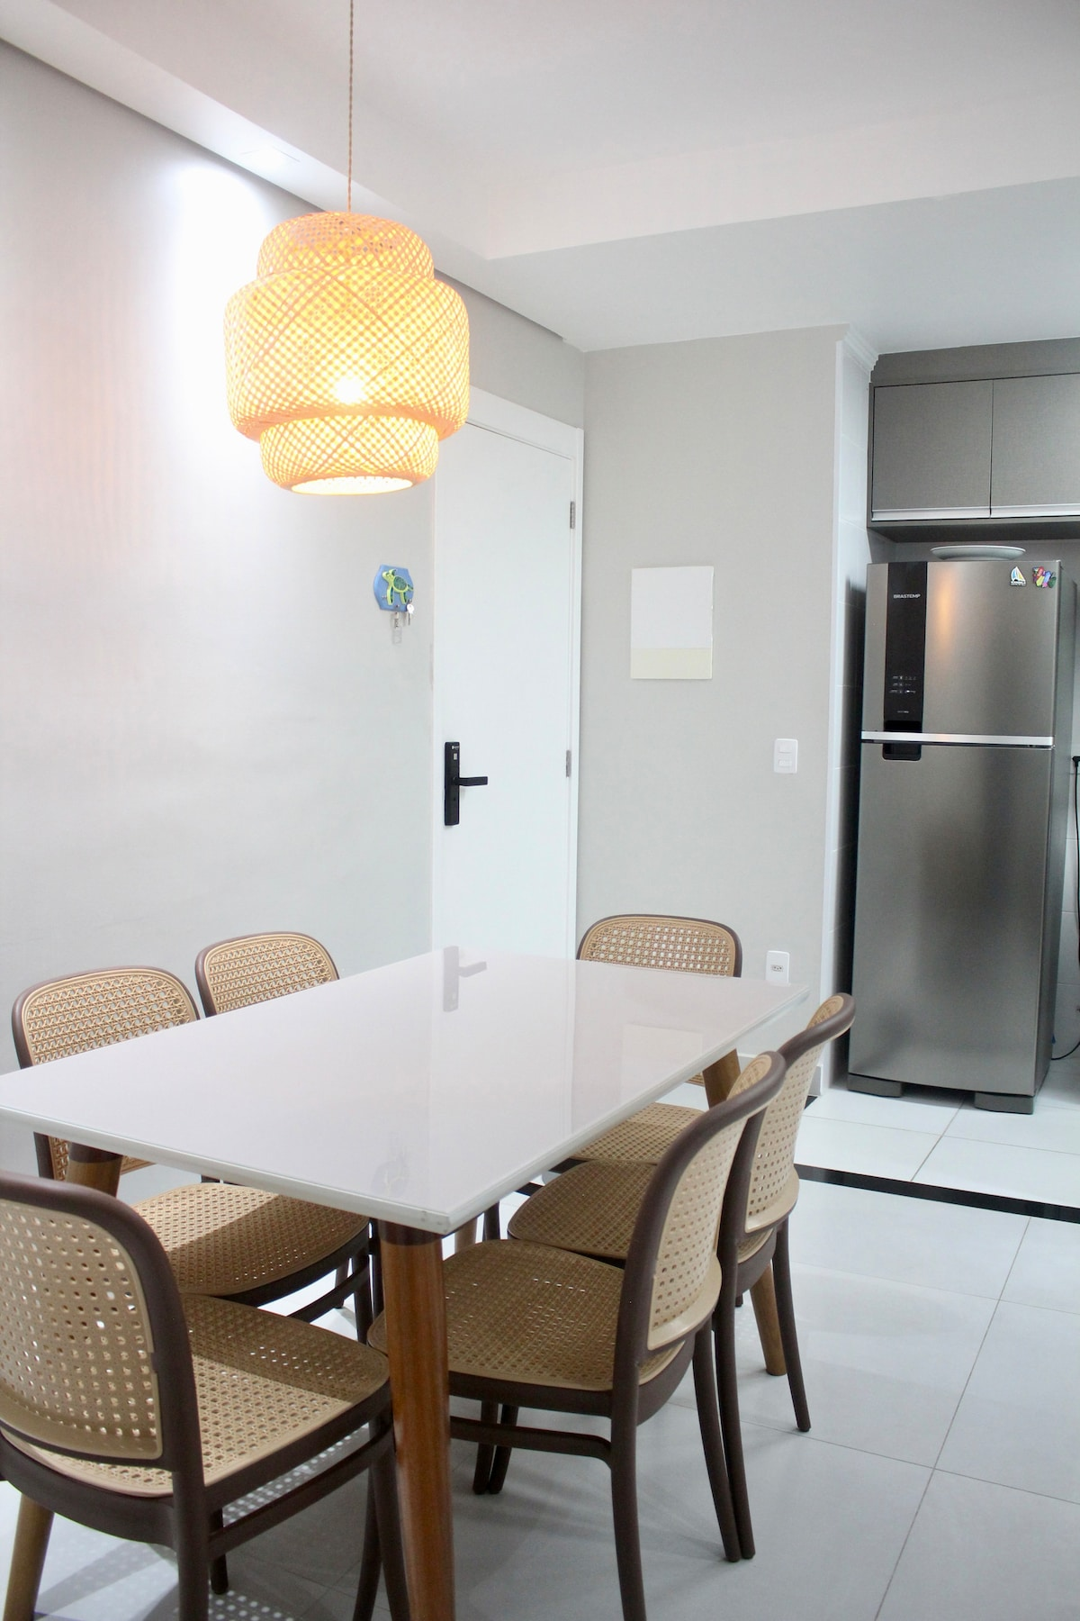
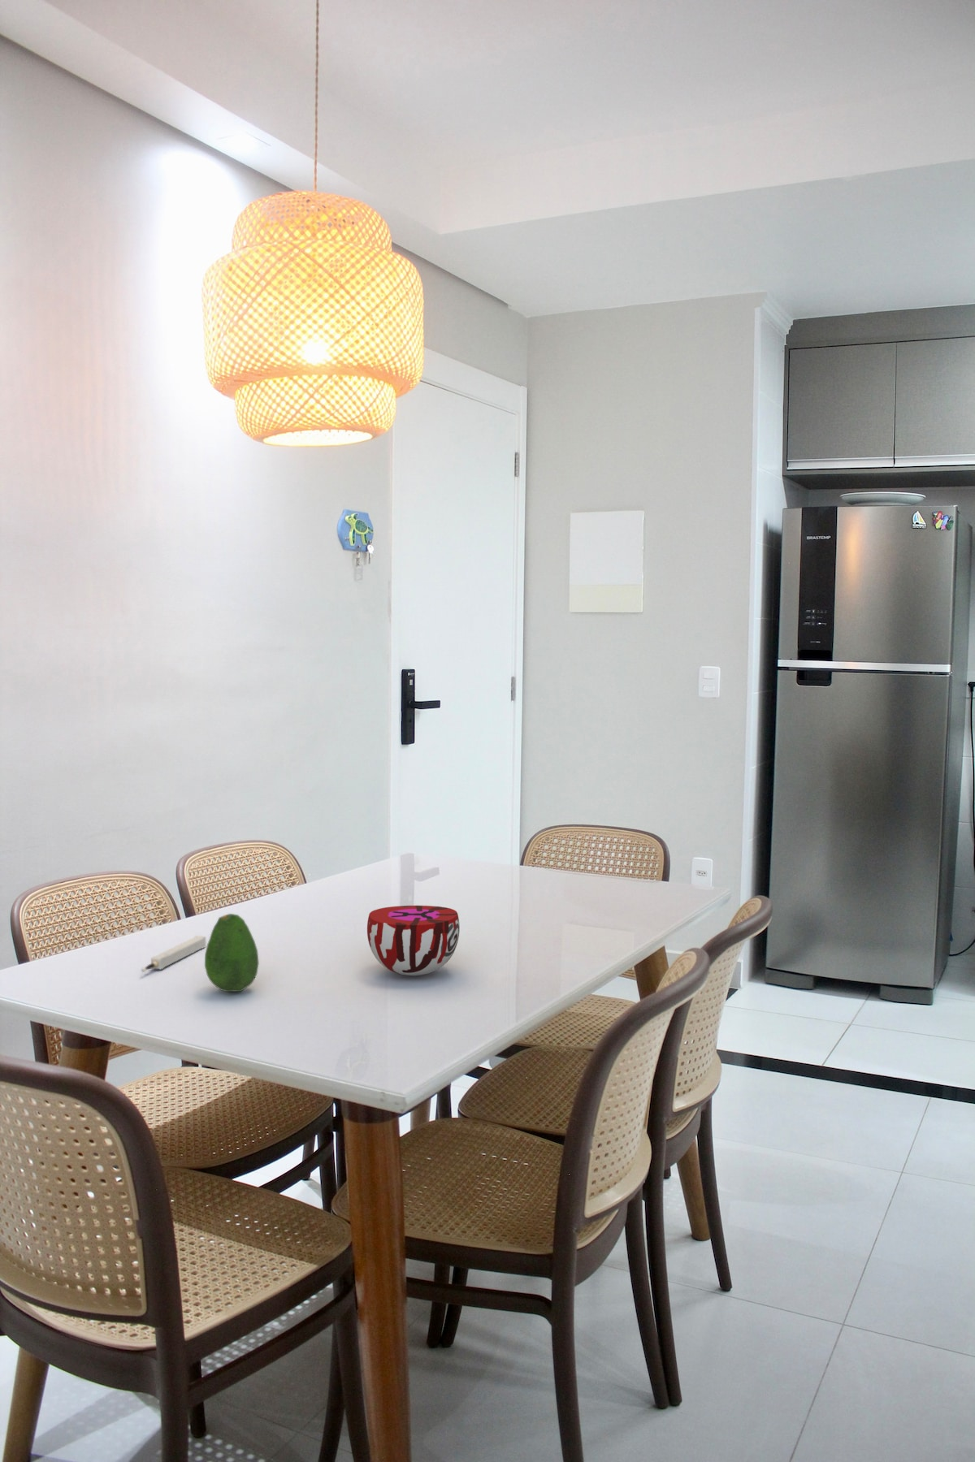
+ decorative bowl (412, 943)
+ candle (173, 954)
+ fruit (232, 953)
